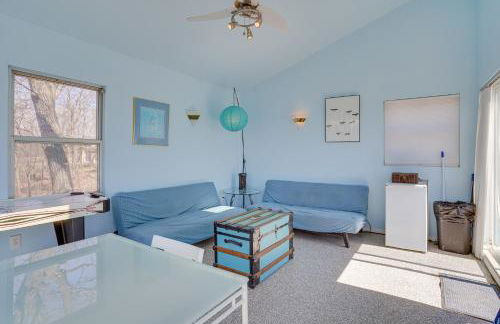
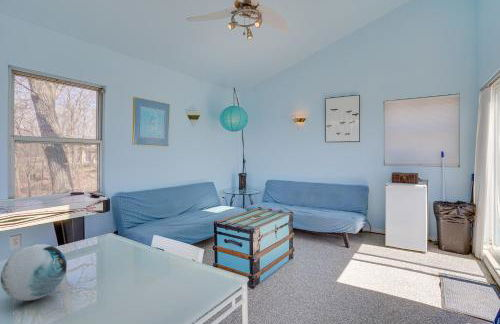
+ decorative orb (35, 271)
